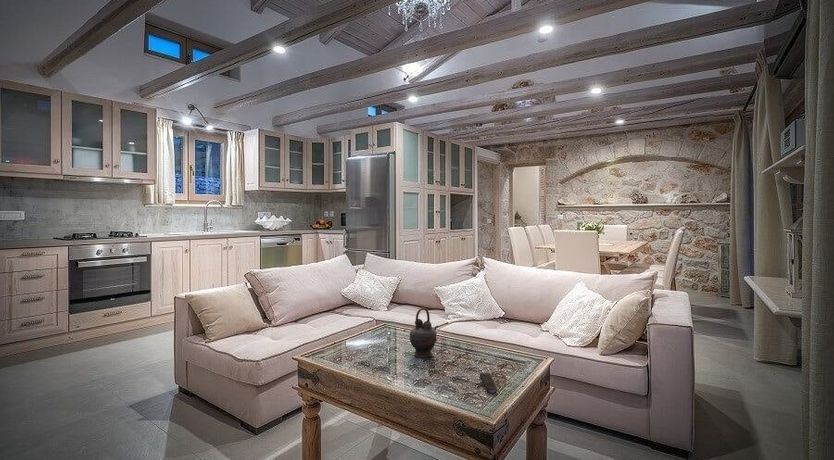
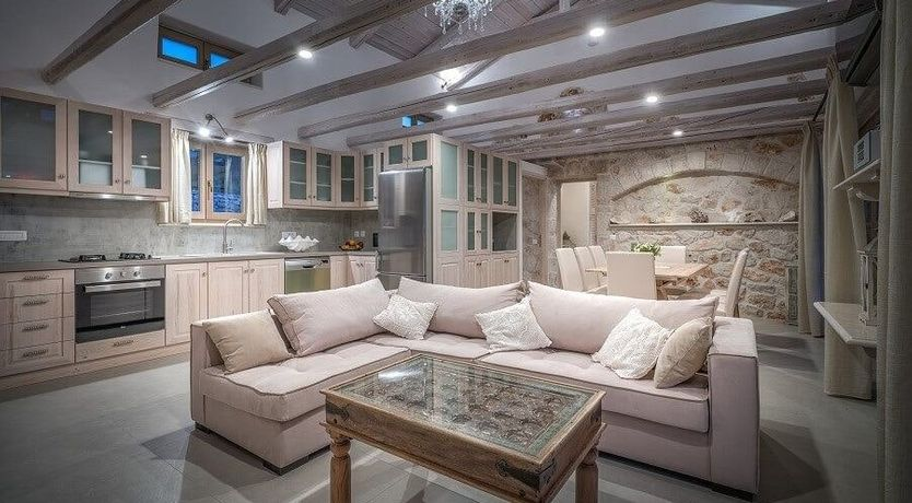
- teapot (425, 331)
- remote control (488, 382)
